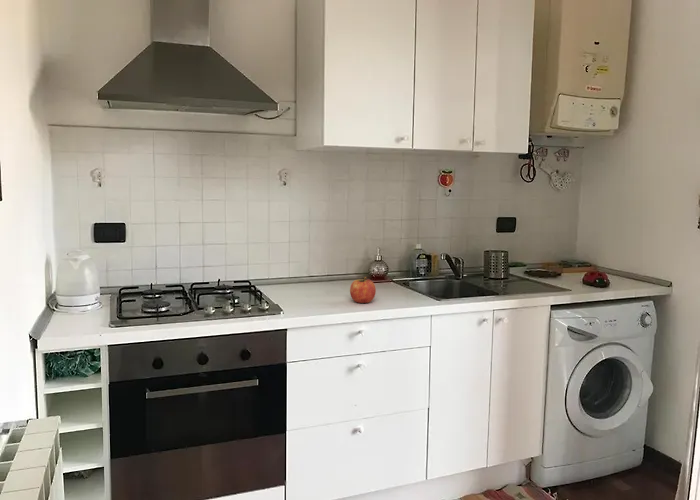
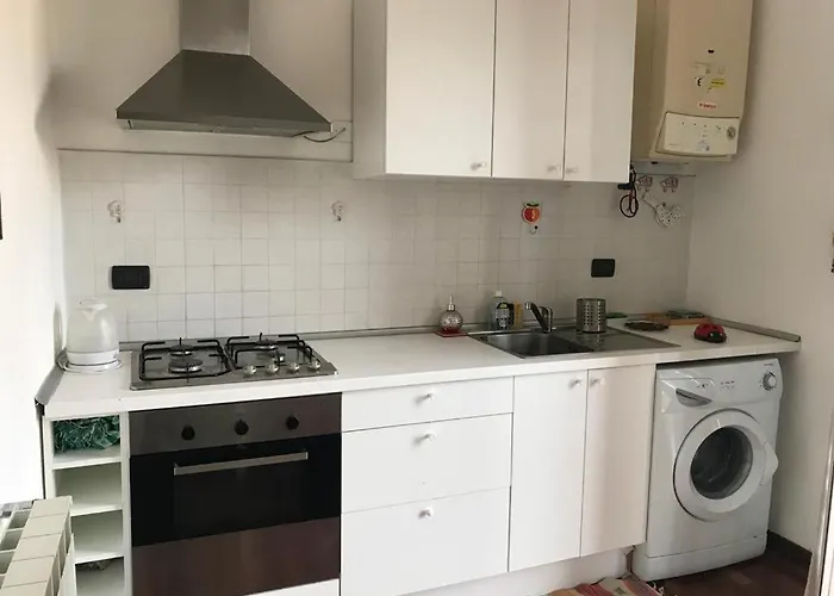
- fruit (362, 289)
